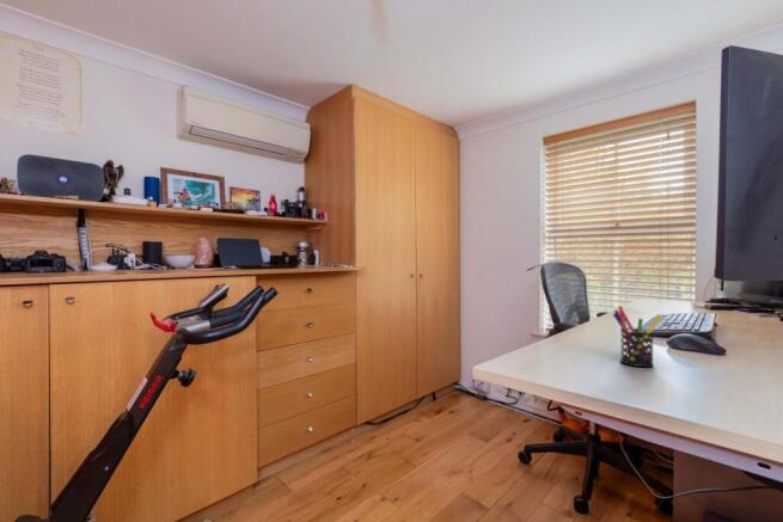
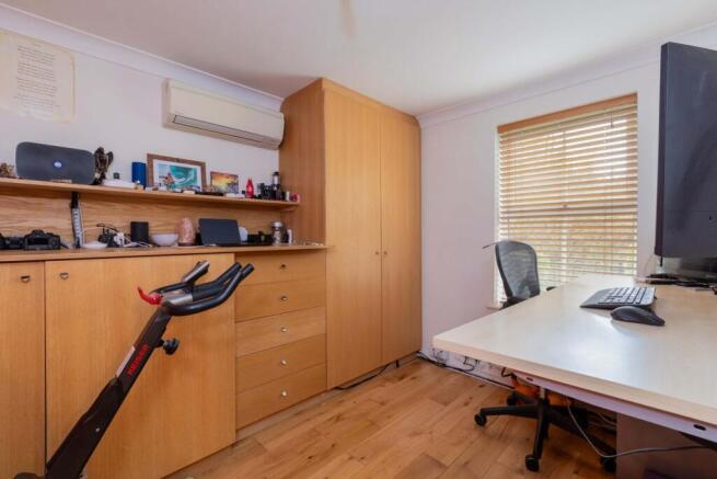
- pen holder (635, 334)
